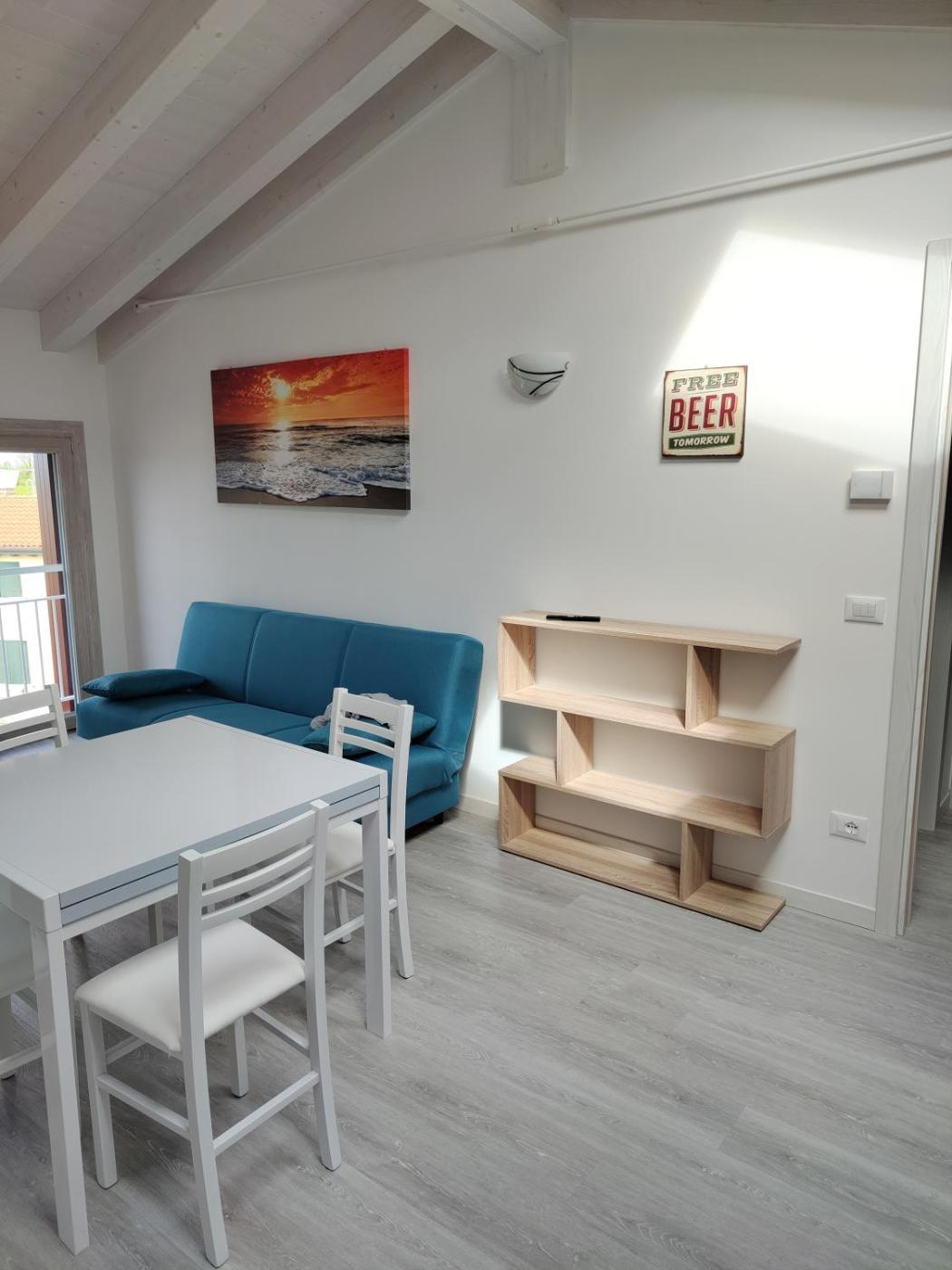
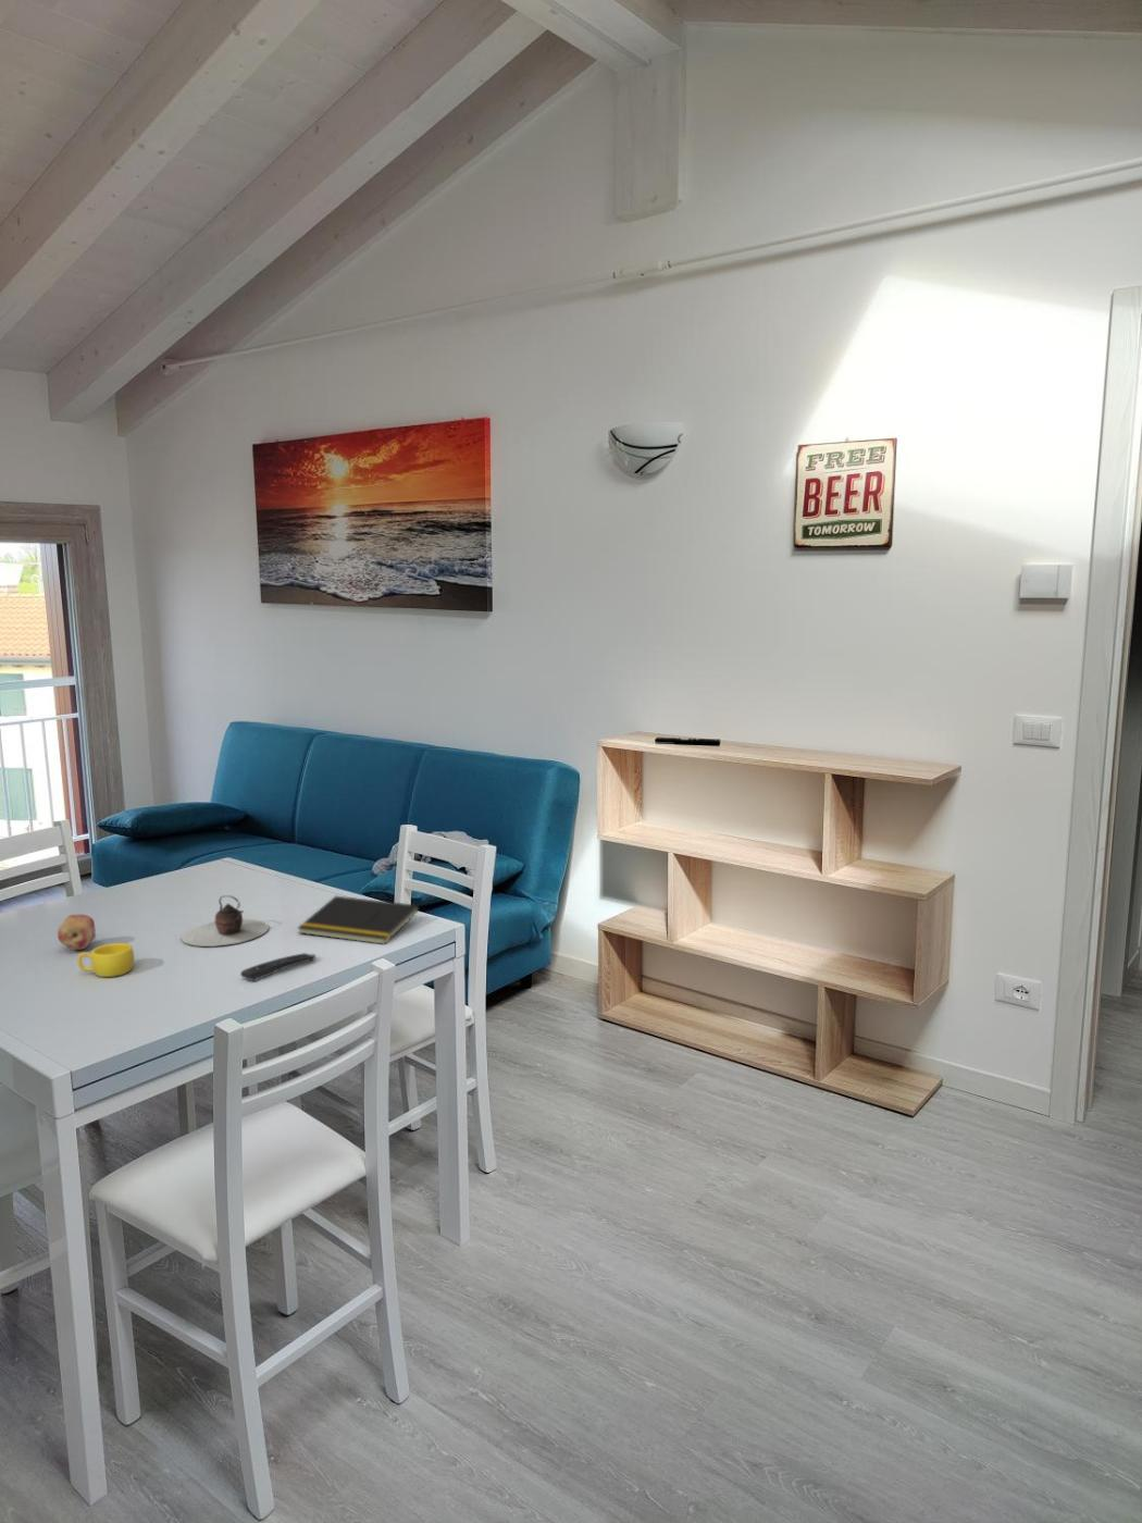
+ fruit (77, 932)
+ cup (106, 961)
+ teapot (224, 914)
+ remote control (281, 964)
+ notepad (359, 919)
